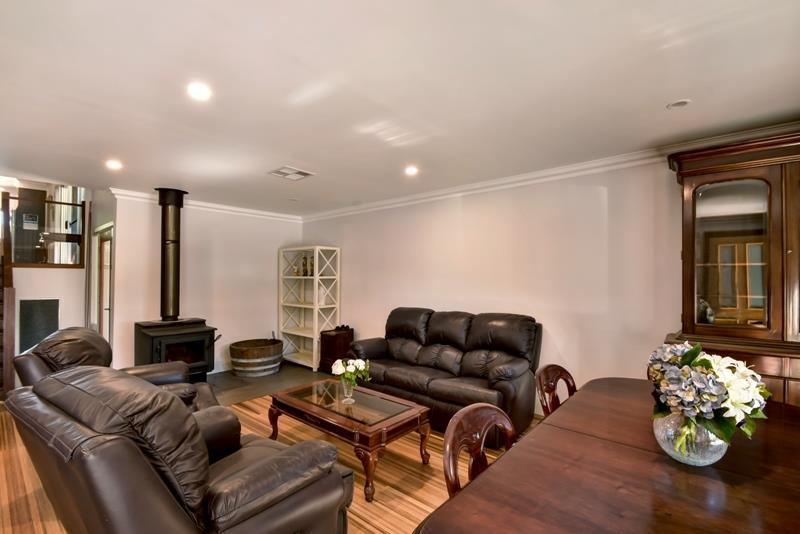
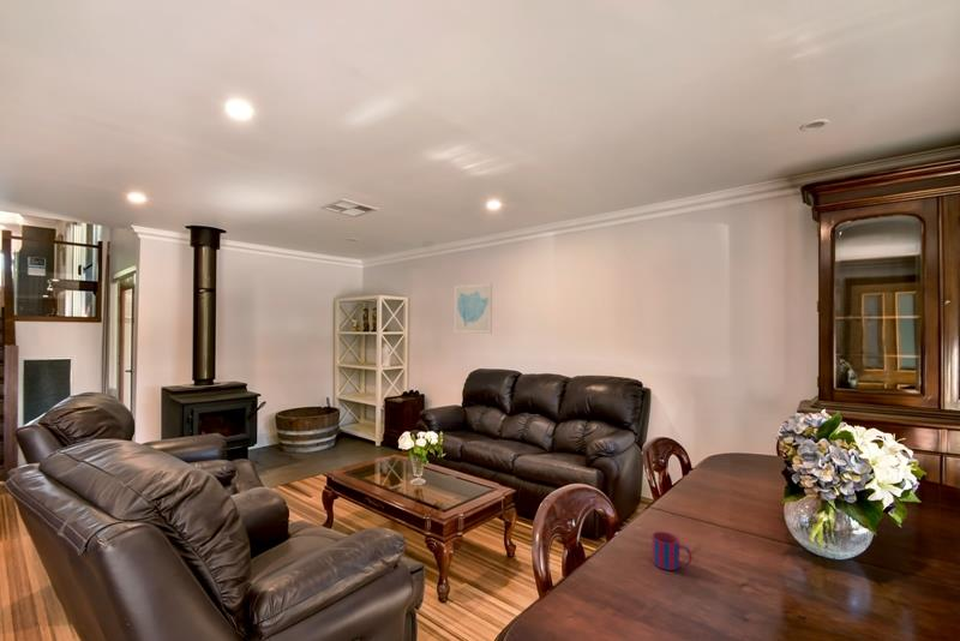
+ mug (671, 552)
+ wall art (472, 308)
